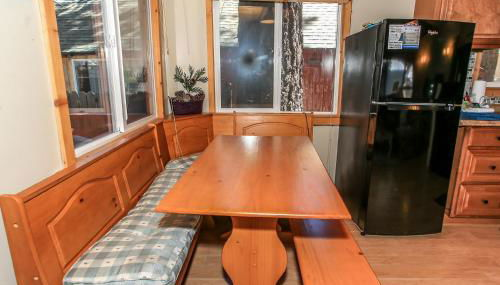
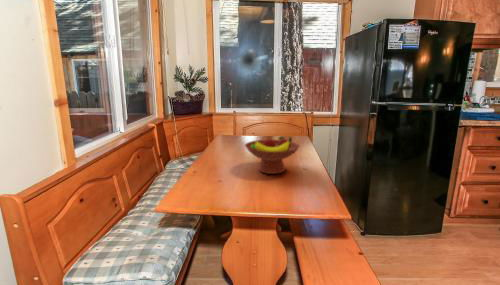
+ fruit bowl (271, 152)
